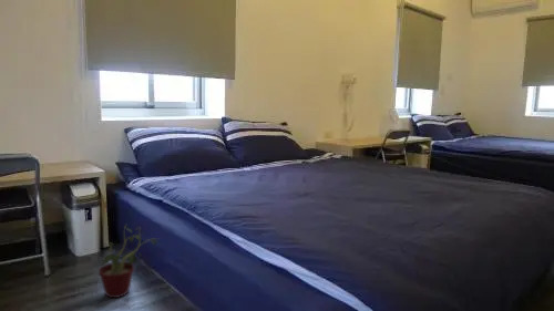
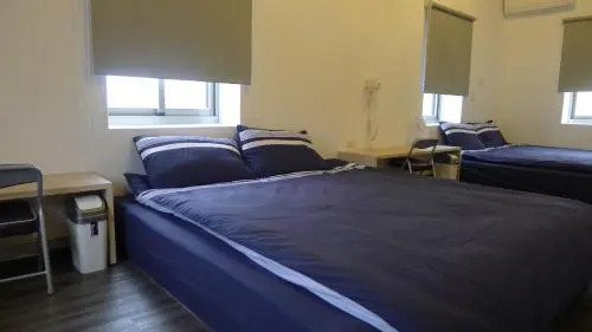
- potted plant (130, 257)
